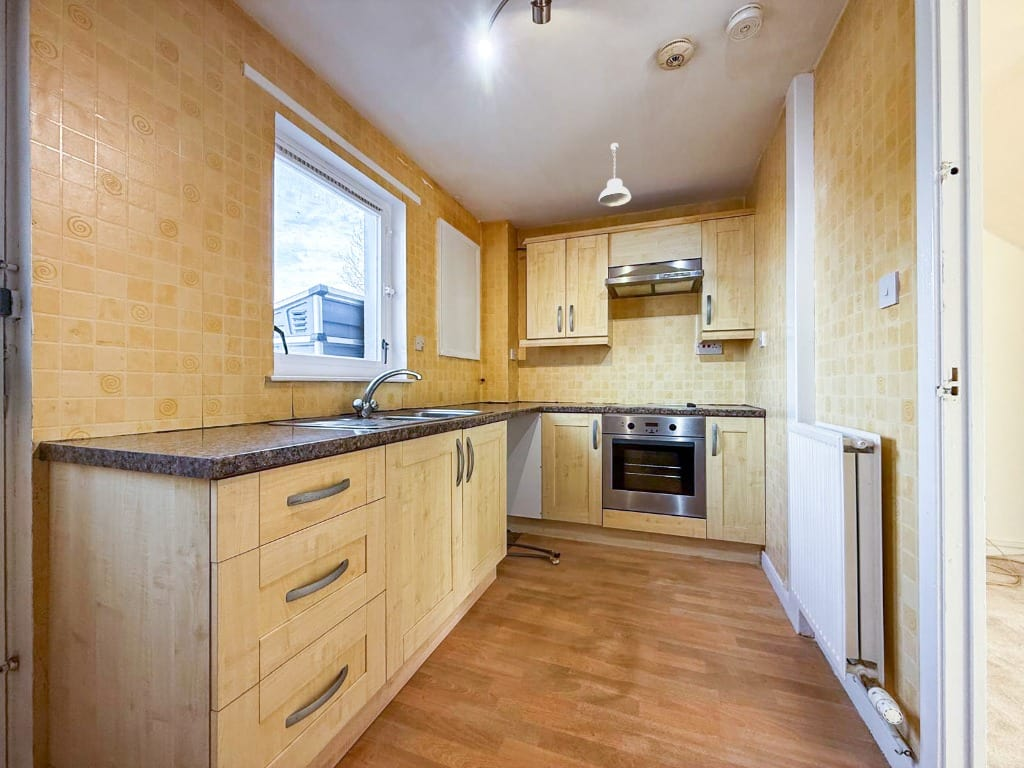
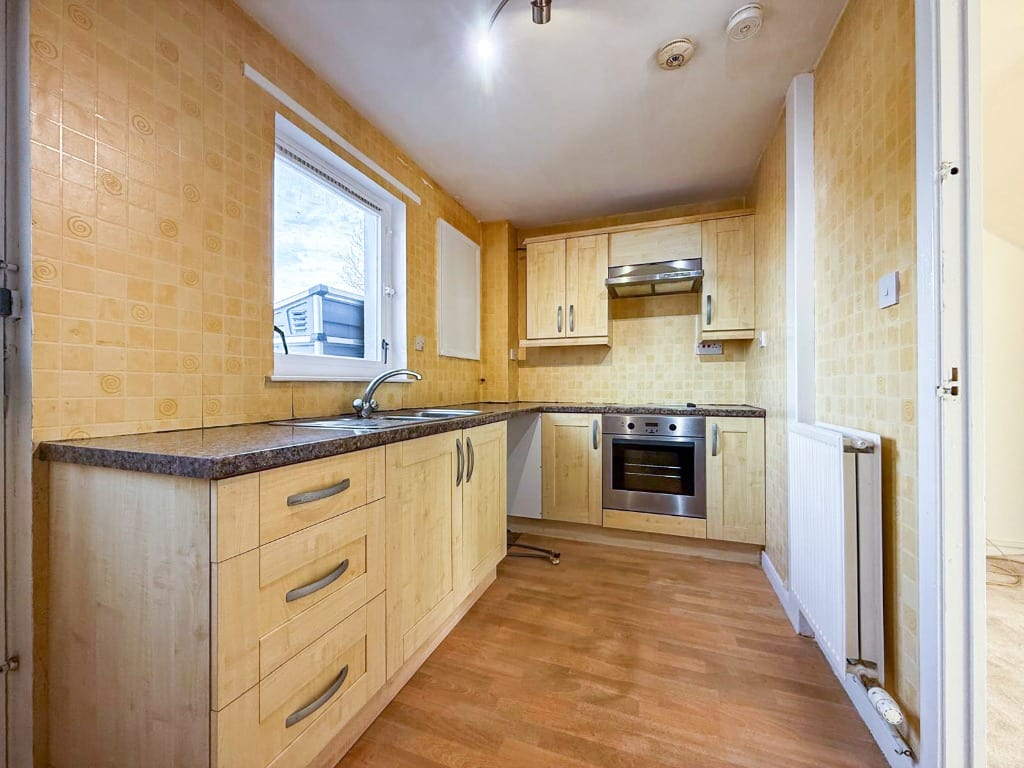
- pendant light (614, 172)
